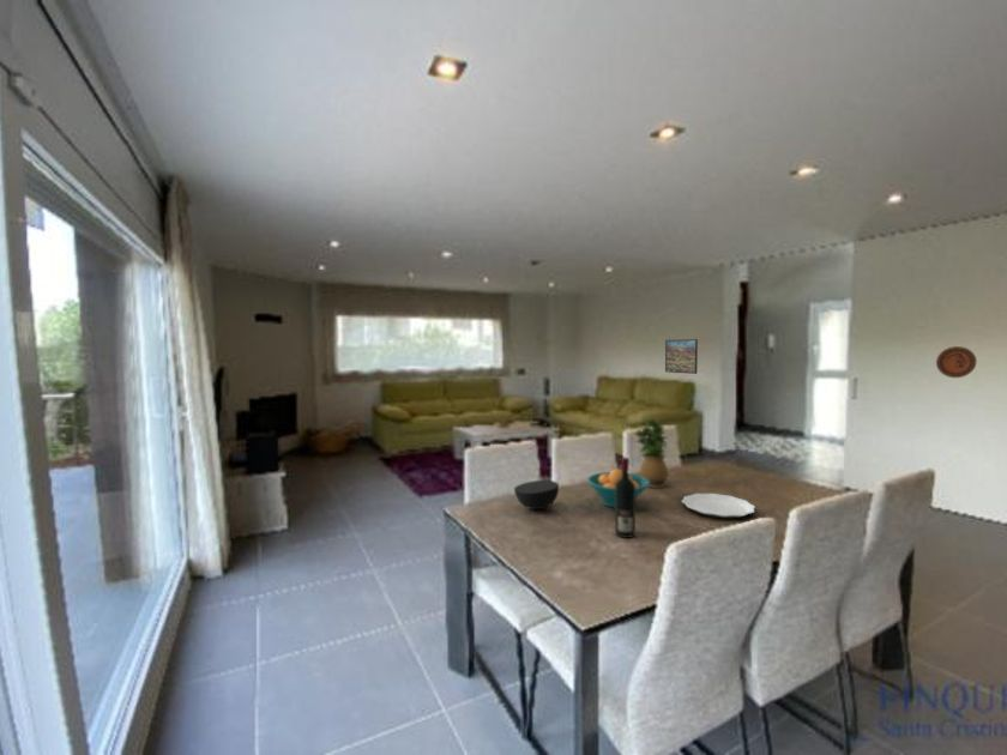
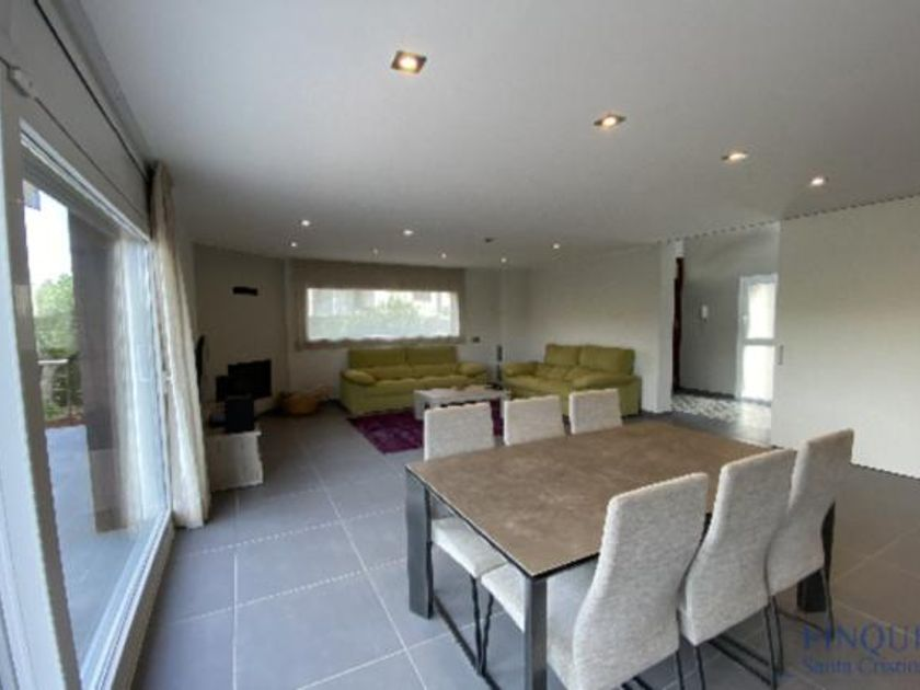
- alcohol (625, 496)
- bowl (536, 495)
- fruit bowl (615, 484)
- potted plant (651, 452)
- decorative plate (955, 362)
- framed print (680, 356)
- plate (717, 506)
